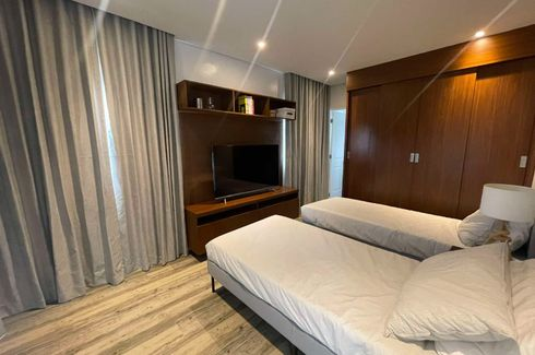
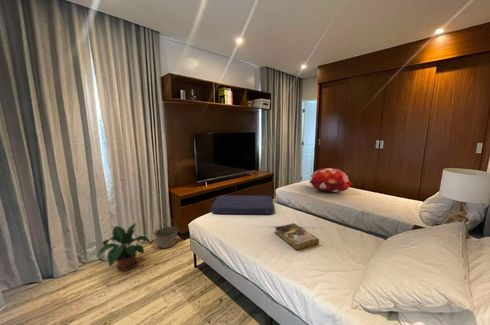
+ potted plant (123, 242)
+ basket (166, 232)
+ cushion (243, 204)
+ book (295, 235)
+ decorative pillow (329, 179)
